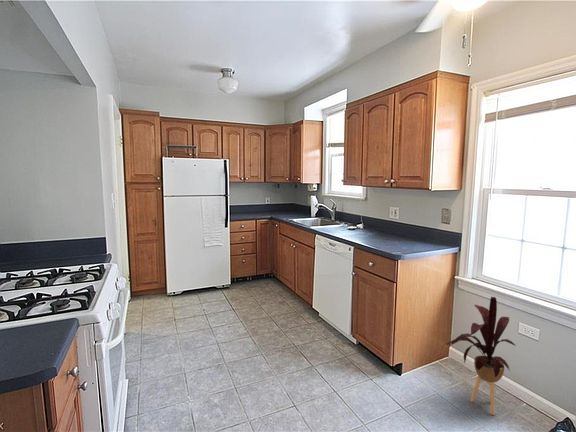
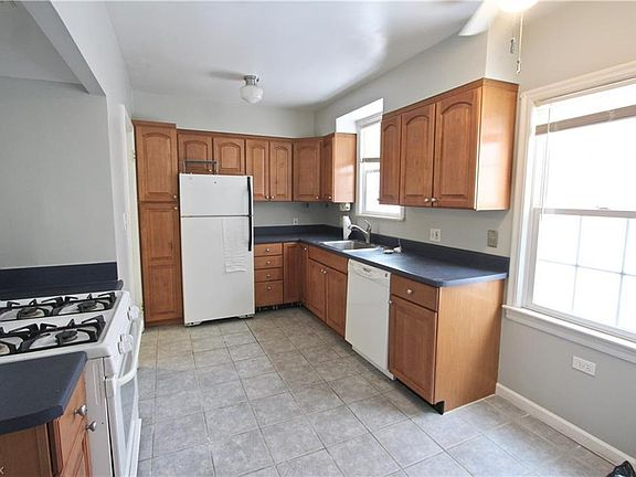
- house plant (481, 348)
